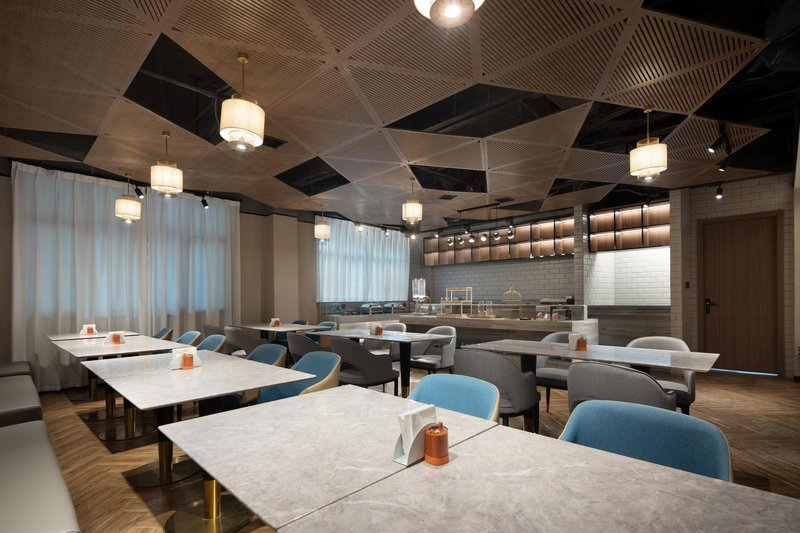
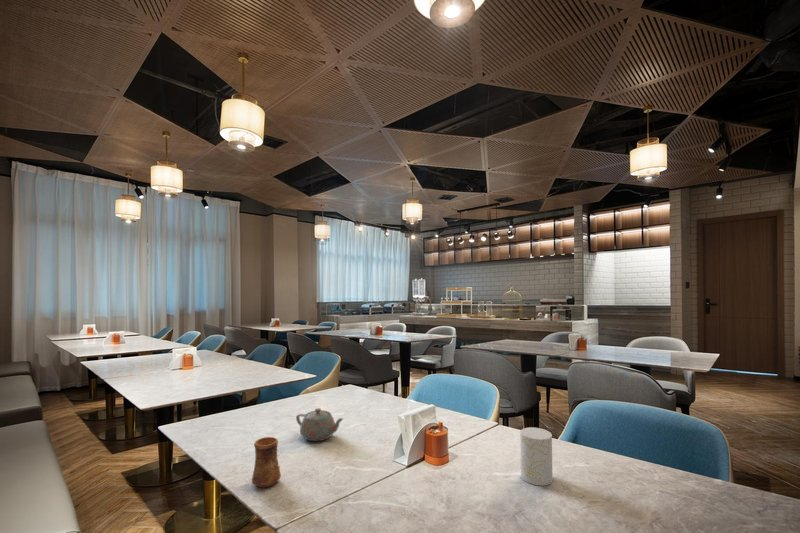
+ cup (266, 461)
+ cup (536, 455)
+ teapot (319, 423)
